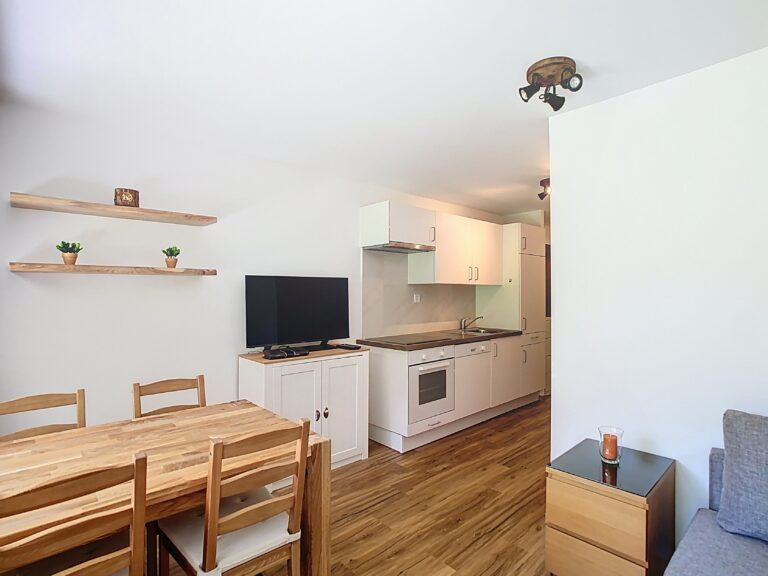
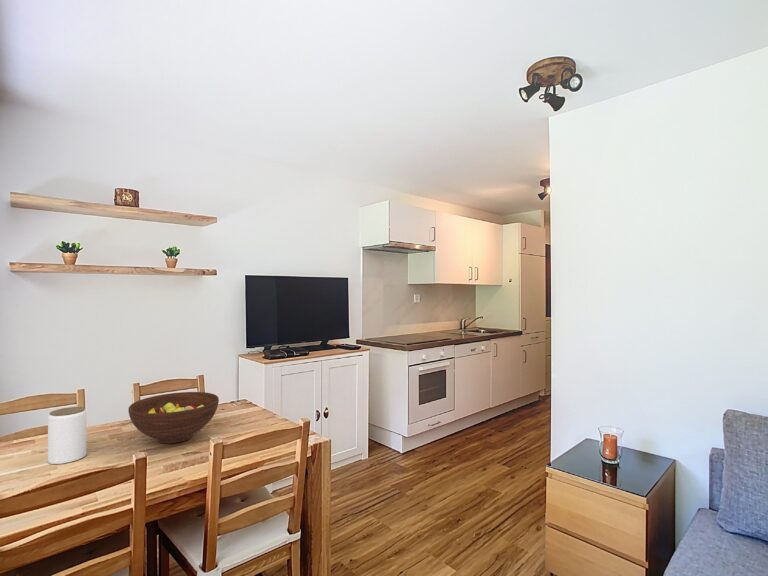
+ fruit bowl (175, 420)
+ jar (67, 434)
